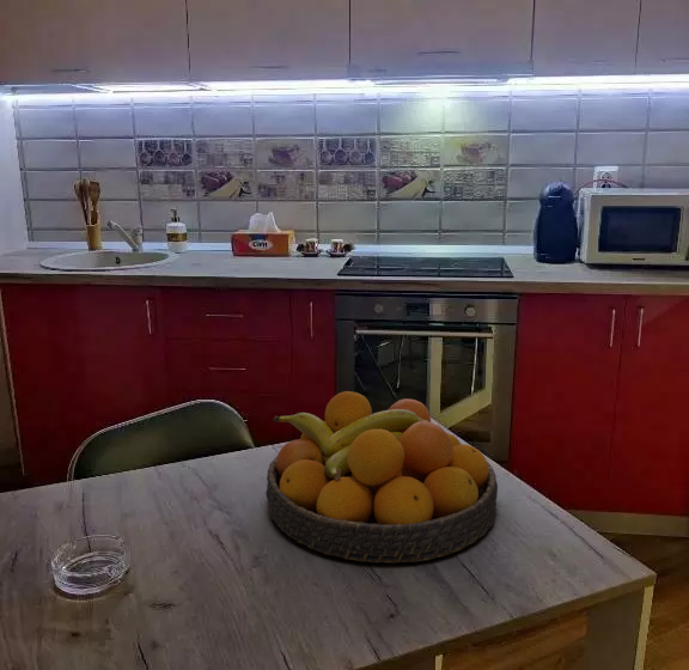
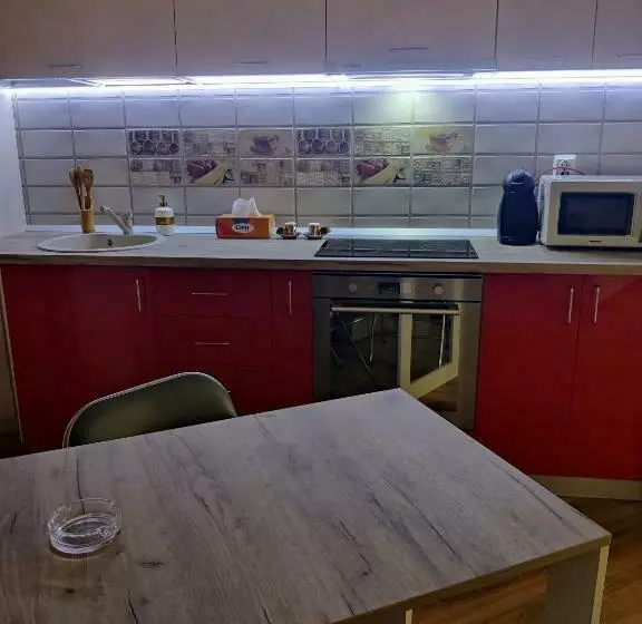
- fruit bowl (380, 456)
